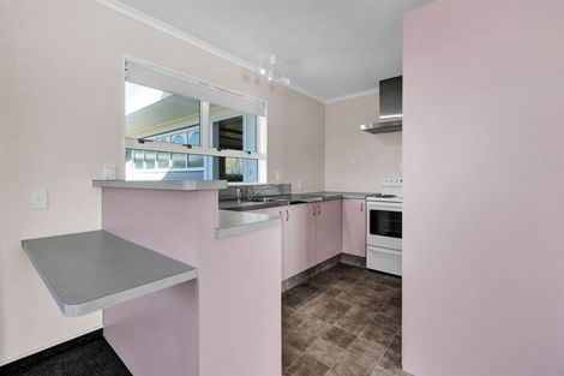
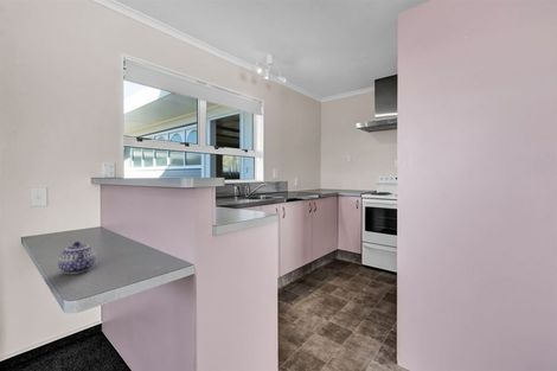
+ teapot (77, 256)
